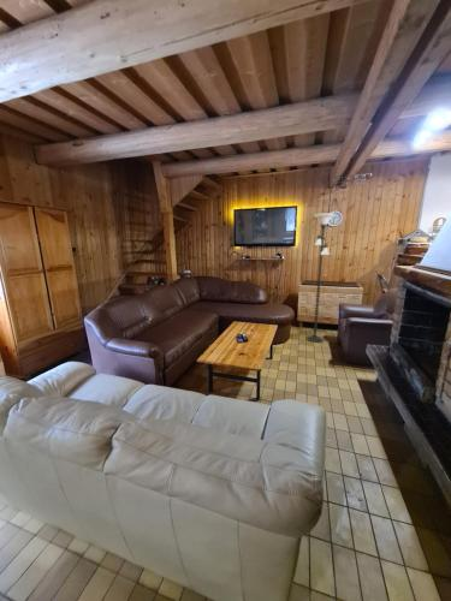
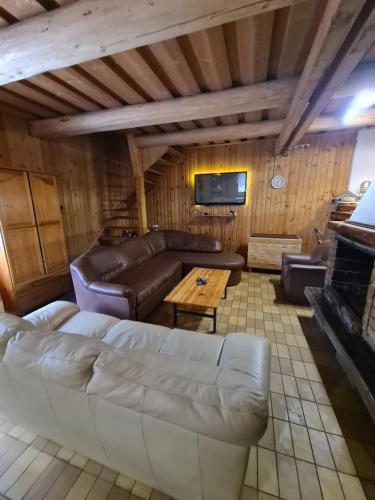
- floor lamp (319, 280)
